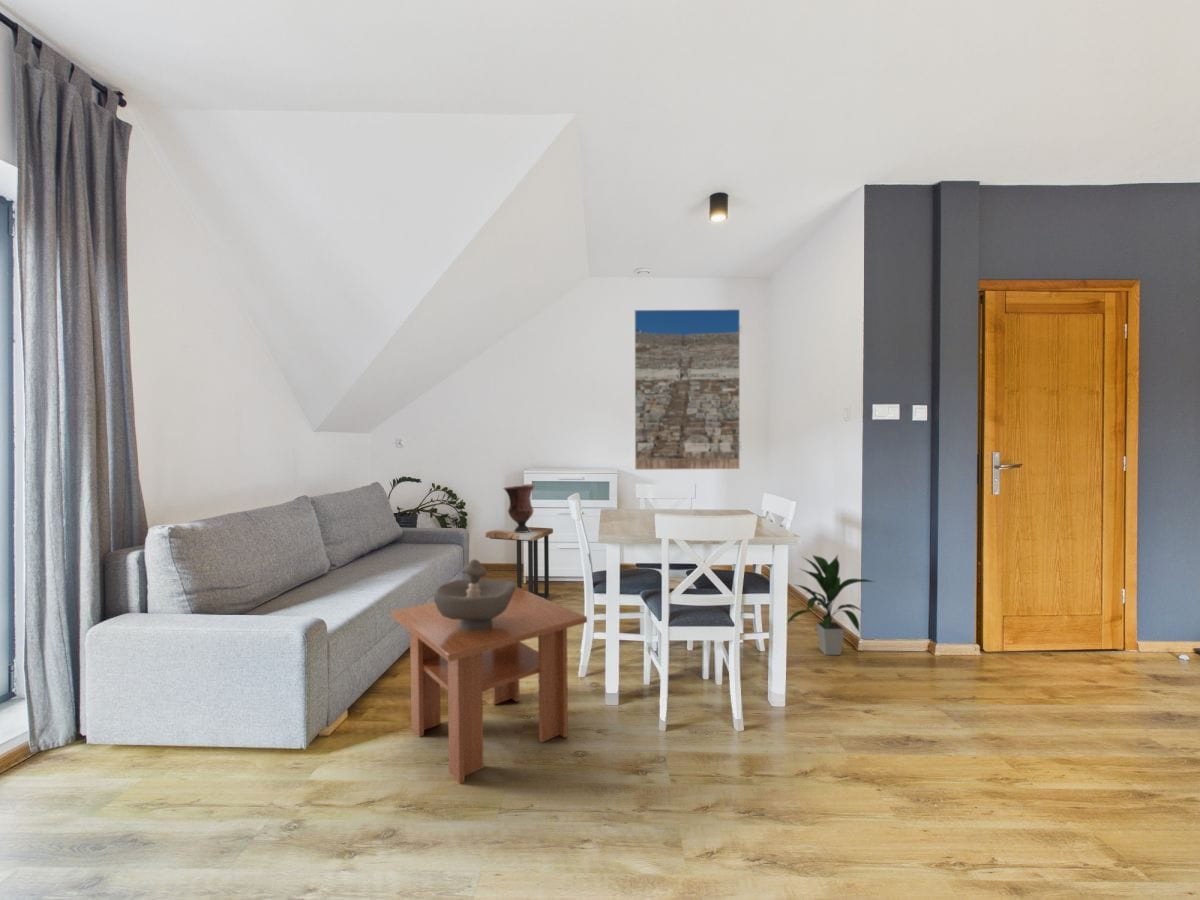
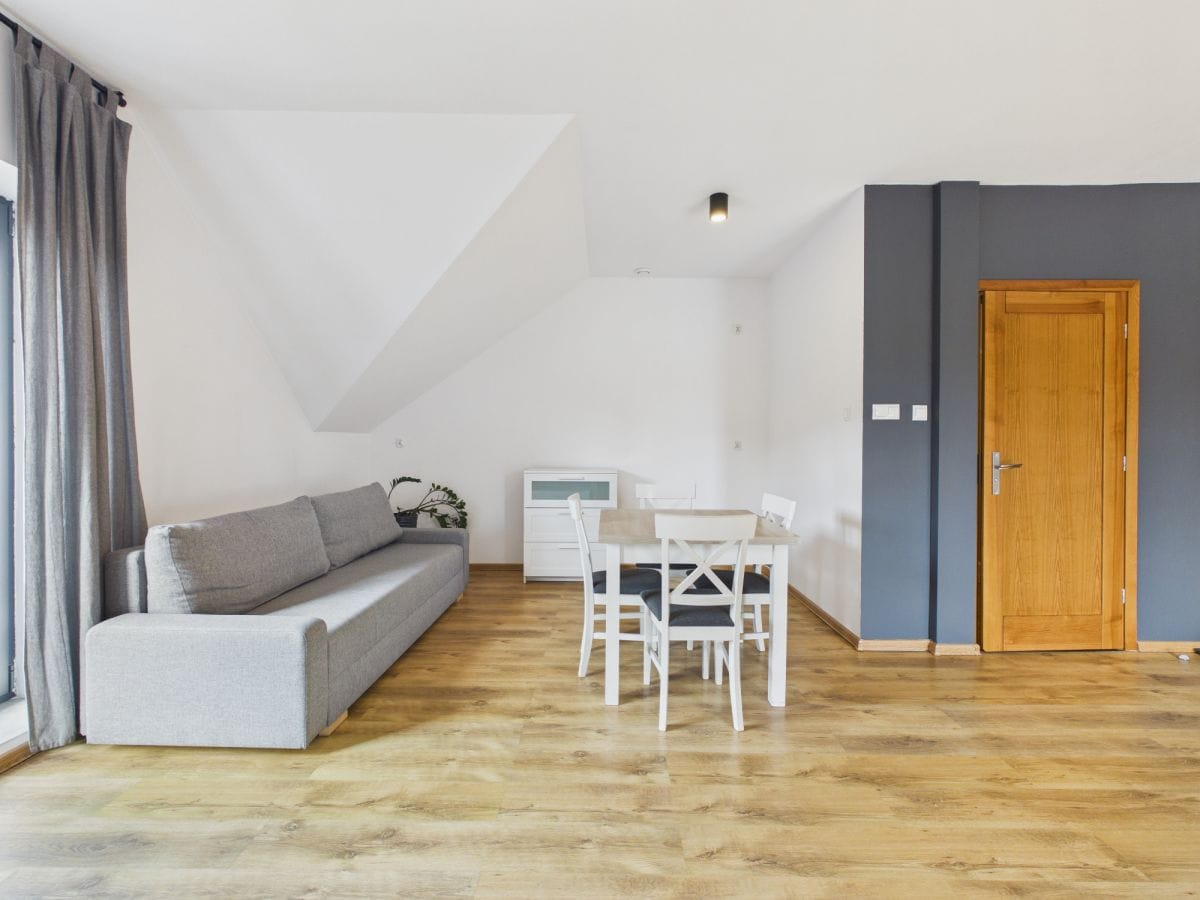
- coffee table (487, 673)
- decorative bowl (475, 592)
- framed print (687, 389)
- vase (519, 508)
- indoor plant (825, 601)
- side table (520, 566)
